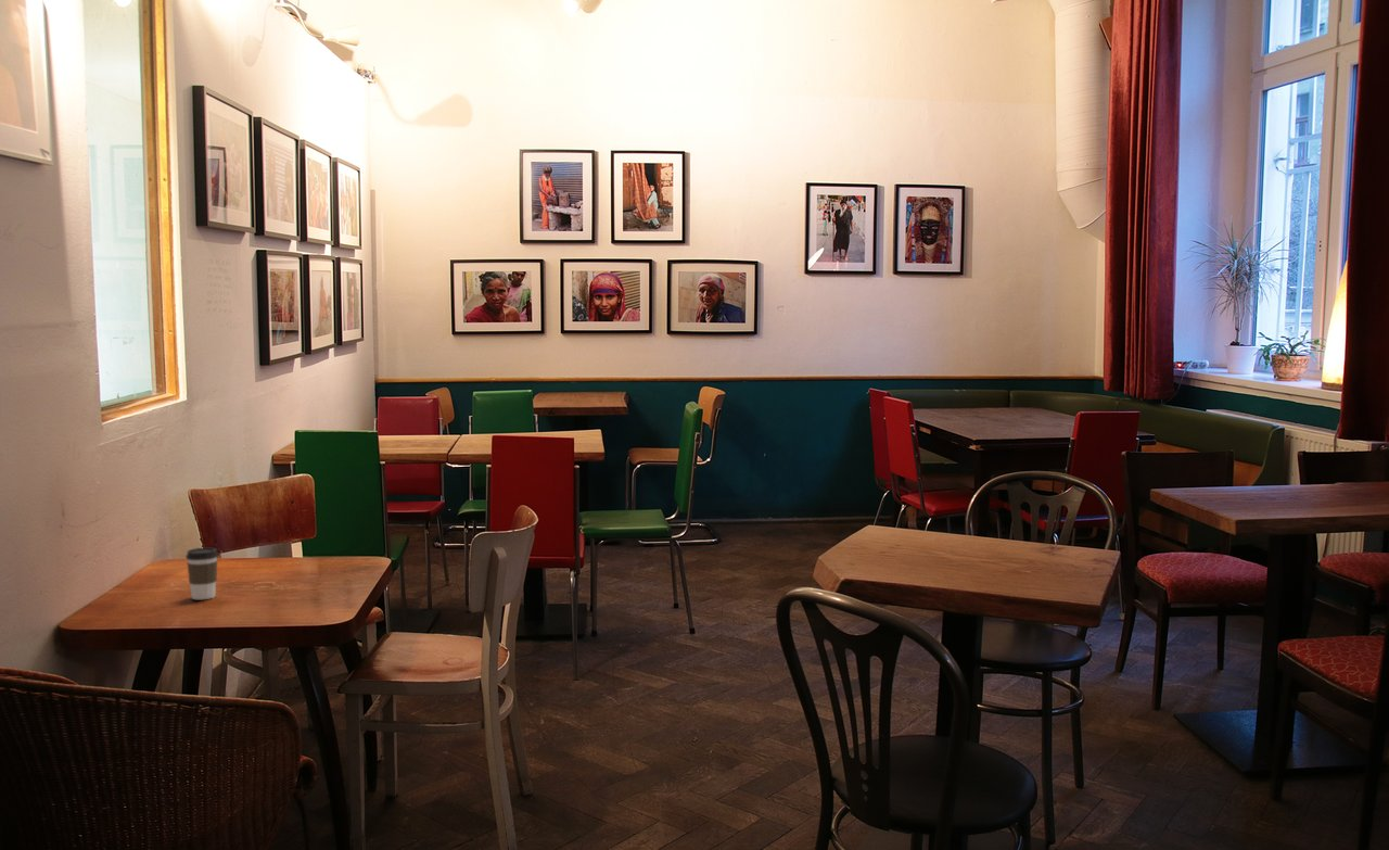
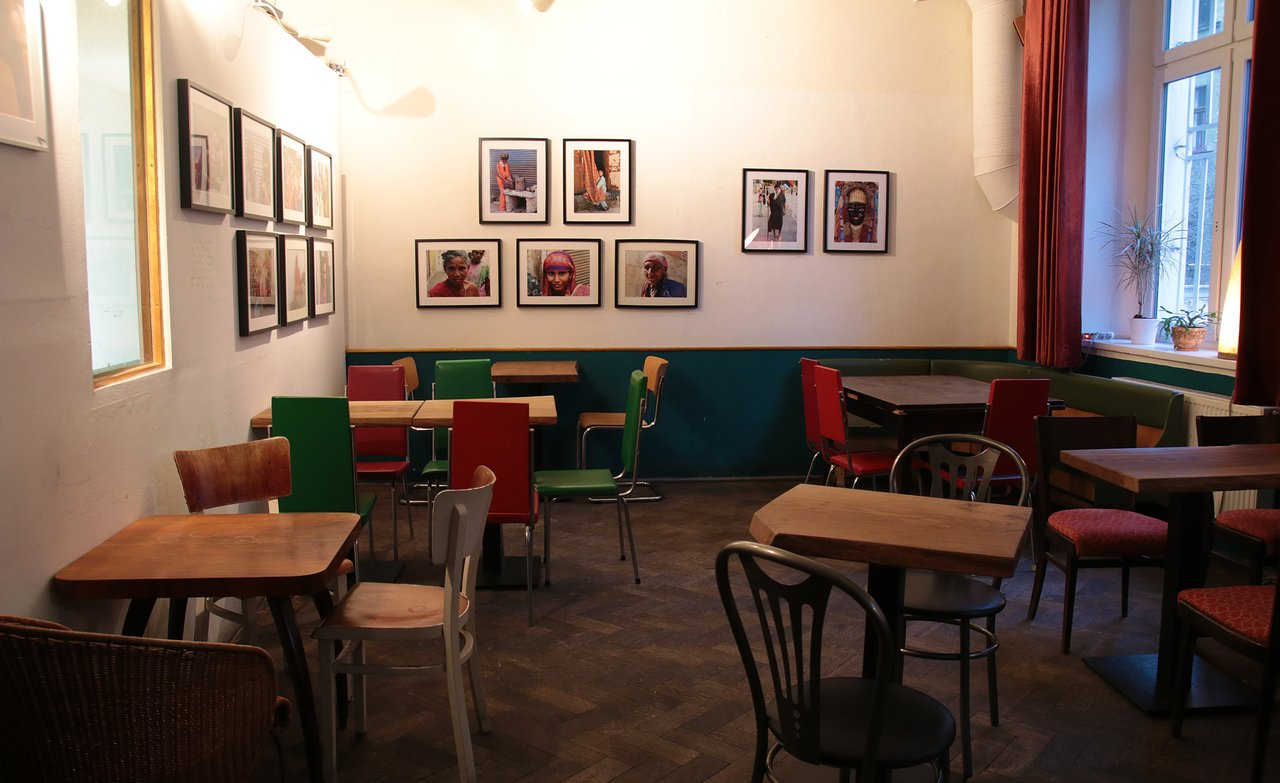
- coffee cup (202, 573)
